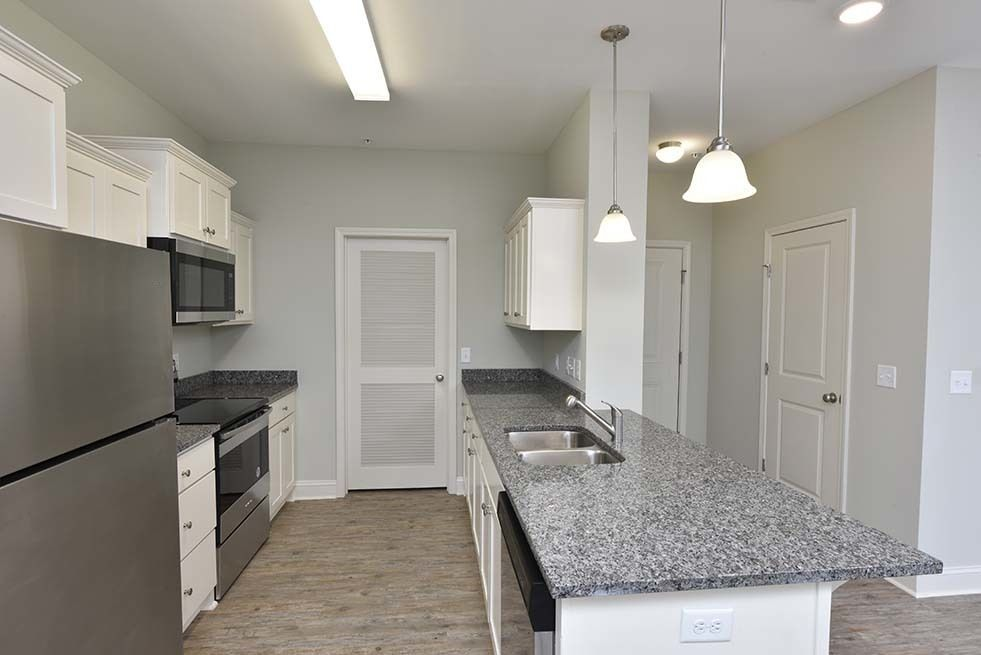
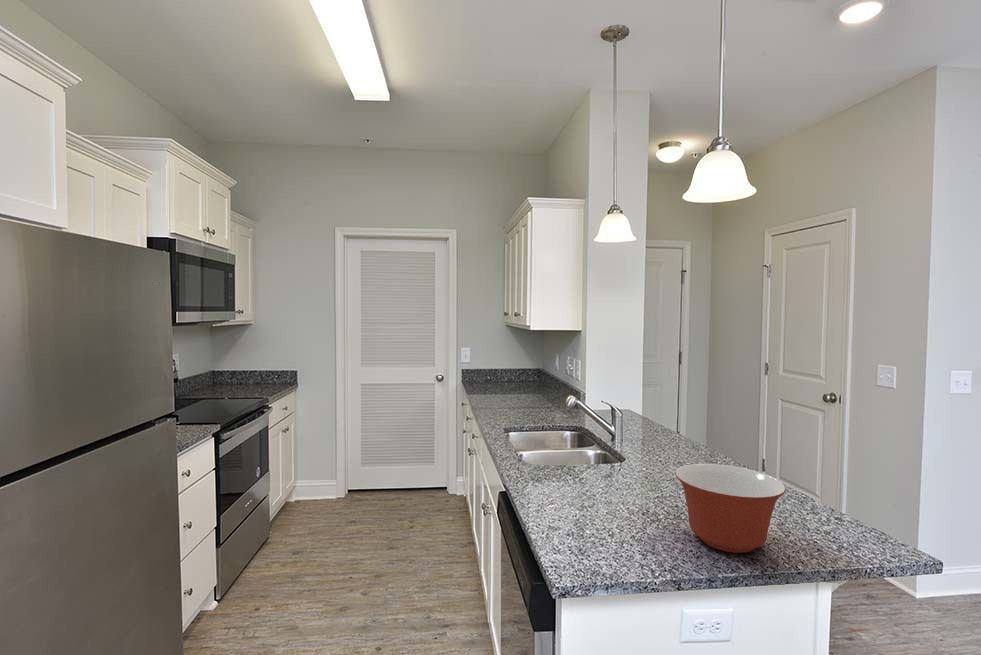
+ mixing bowl (727, 509)
